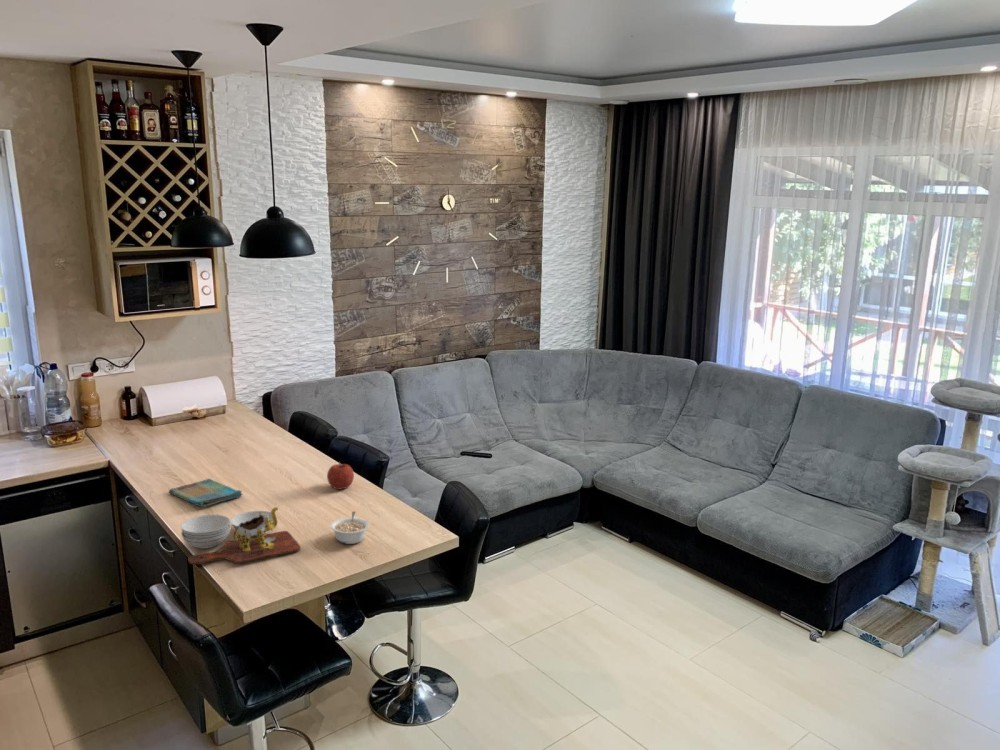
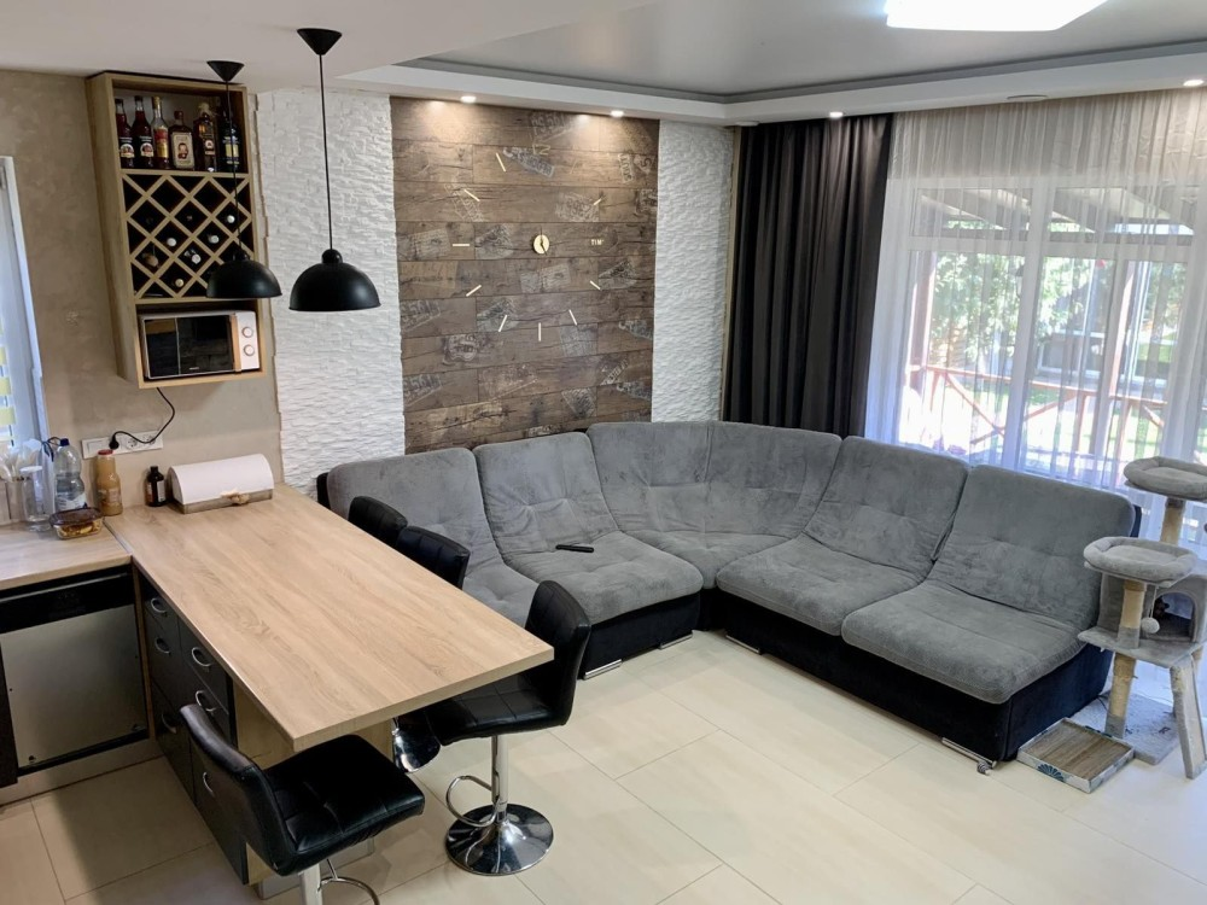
- cutting board (239, 524)
- dish towel (205, 491)
- legume (349, 529)
- fruit (340, 474)
